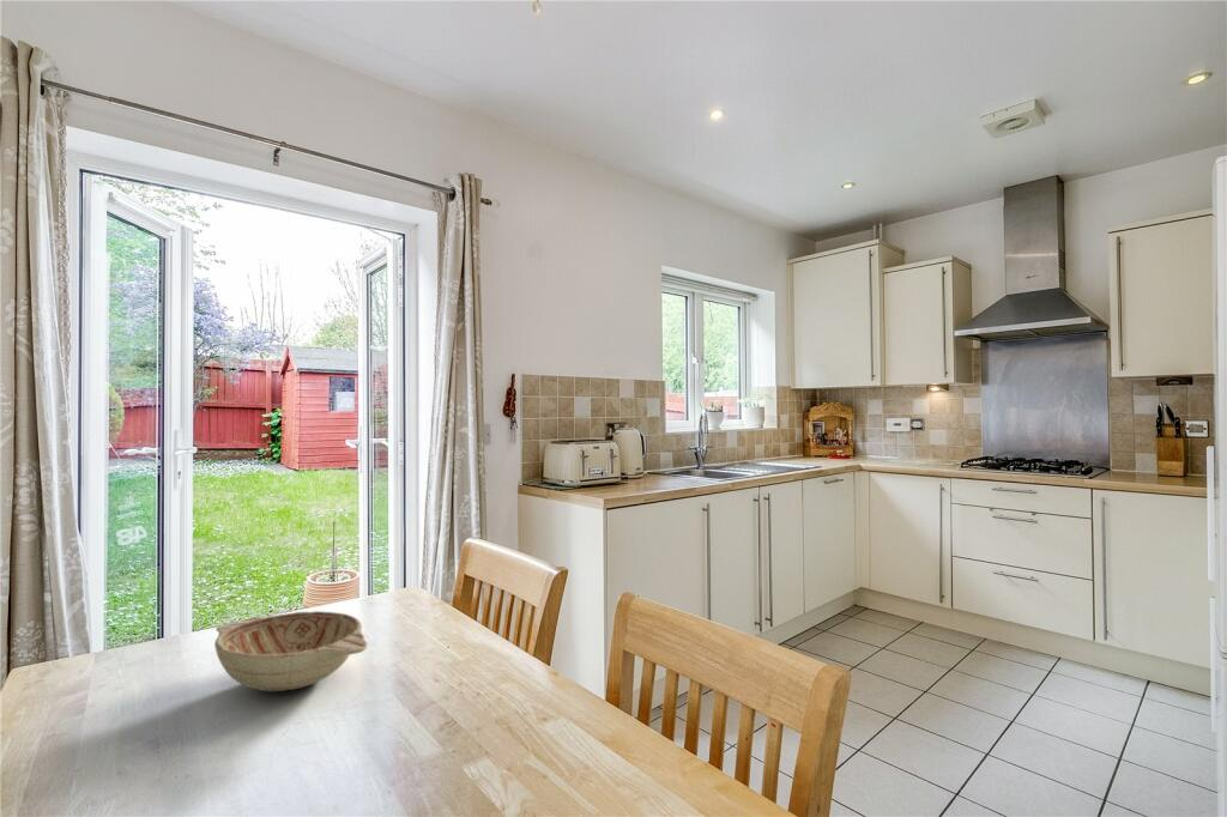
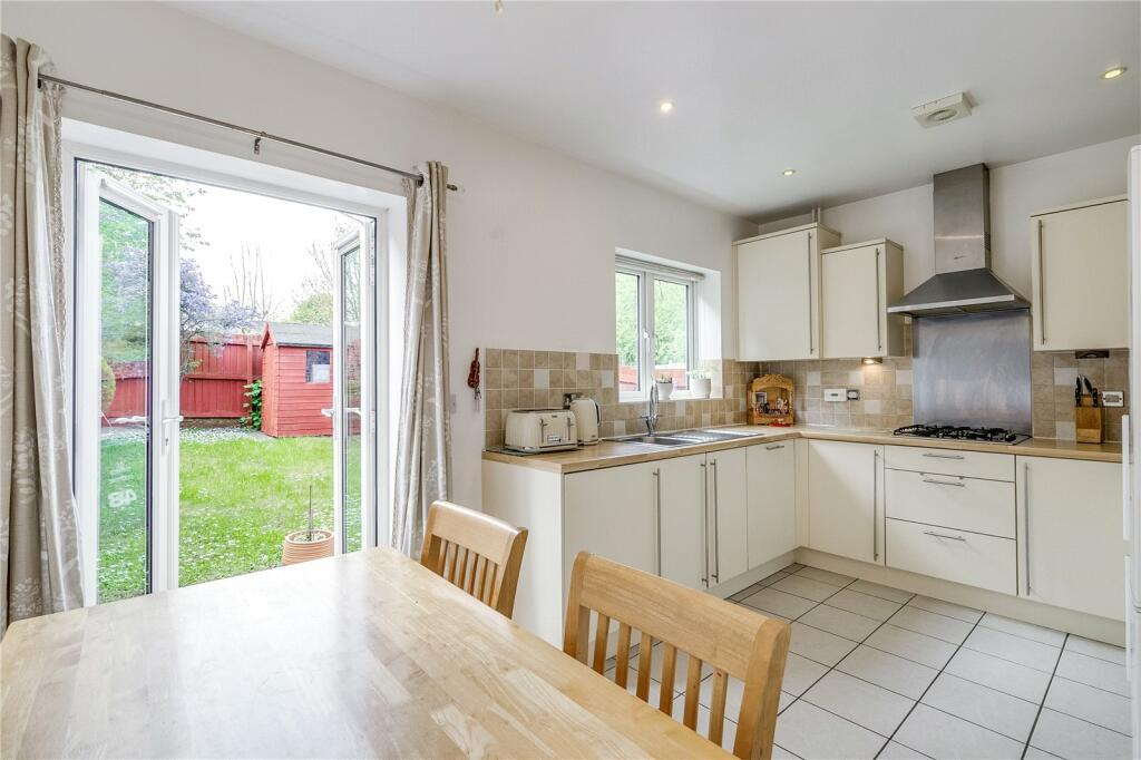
- decorative bowl (292, 653)
